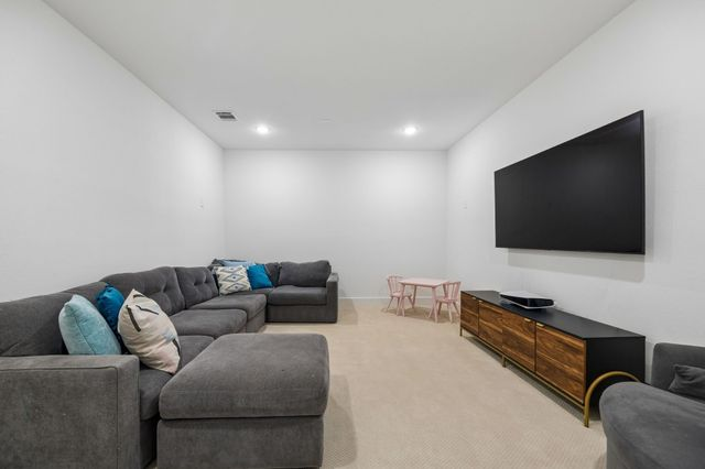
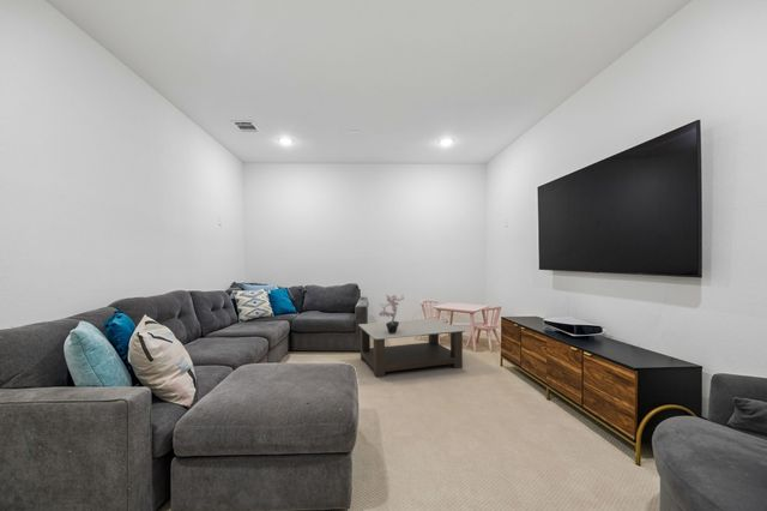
+ coffee table (409, 344)
+ potted plant (391, 312)
